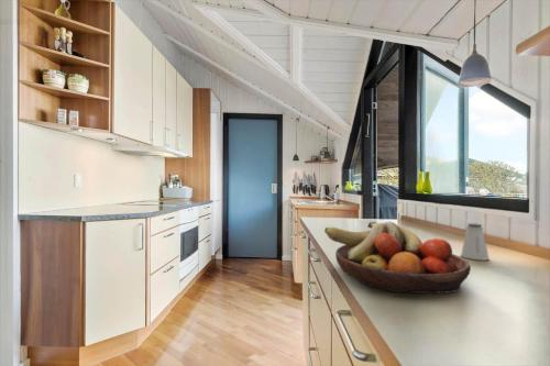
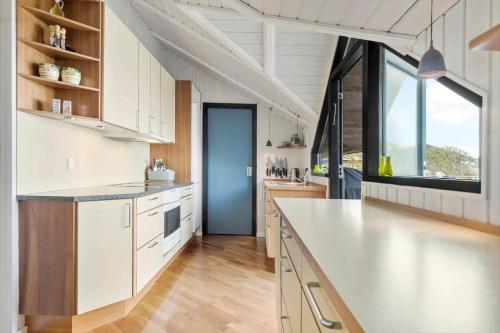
- fruit bowl (396, 249)
- saltshaker (474, 240)
